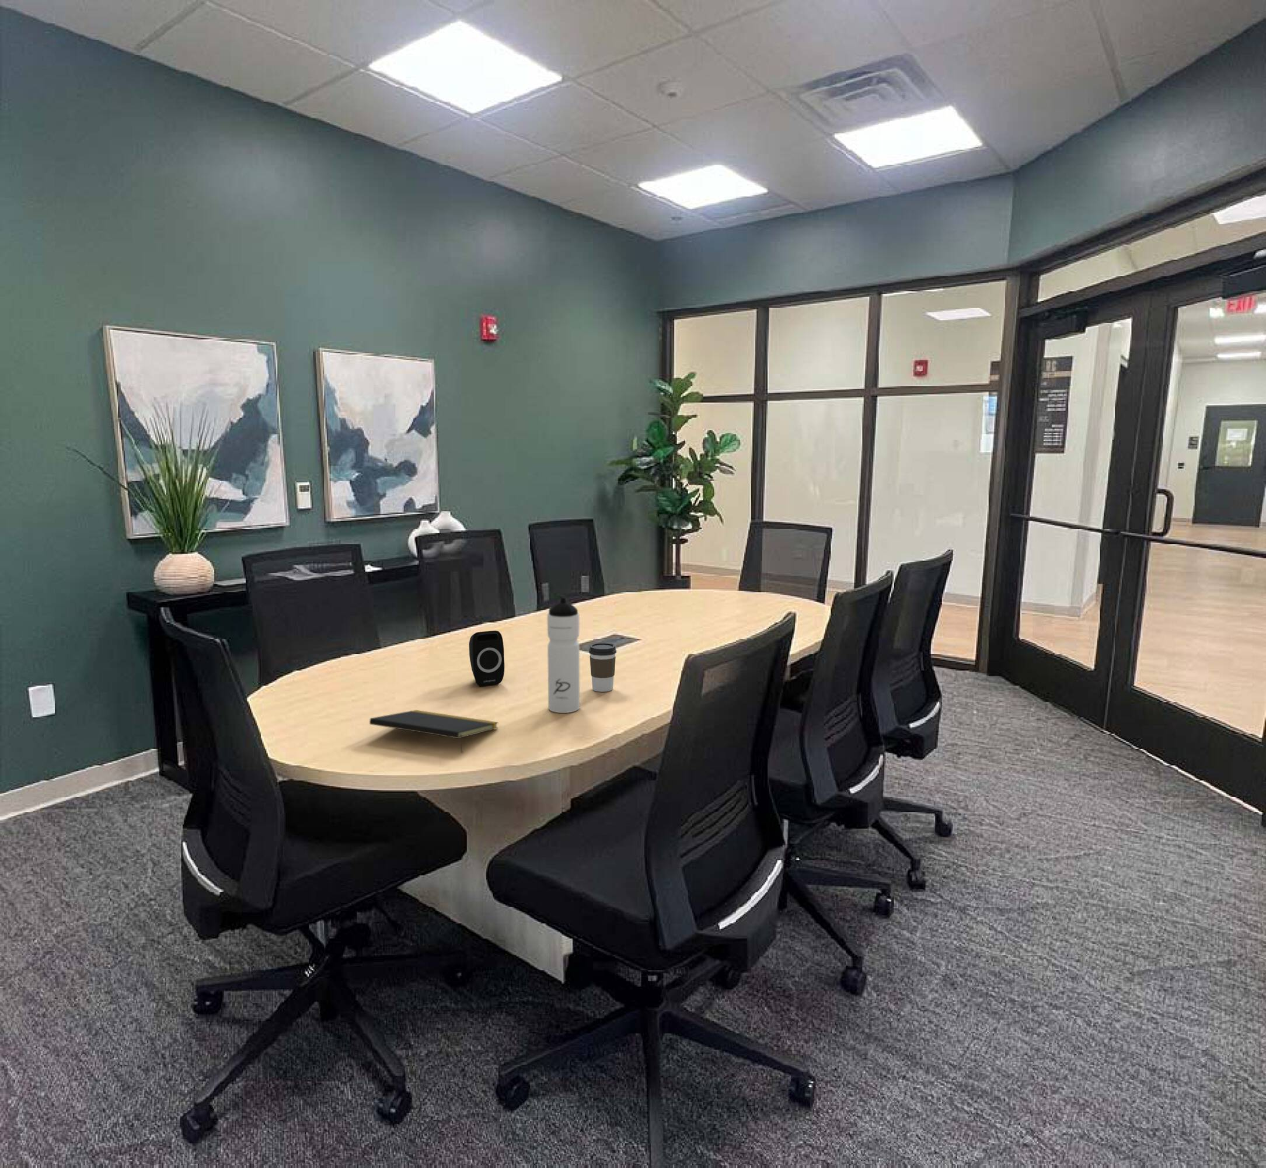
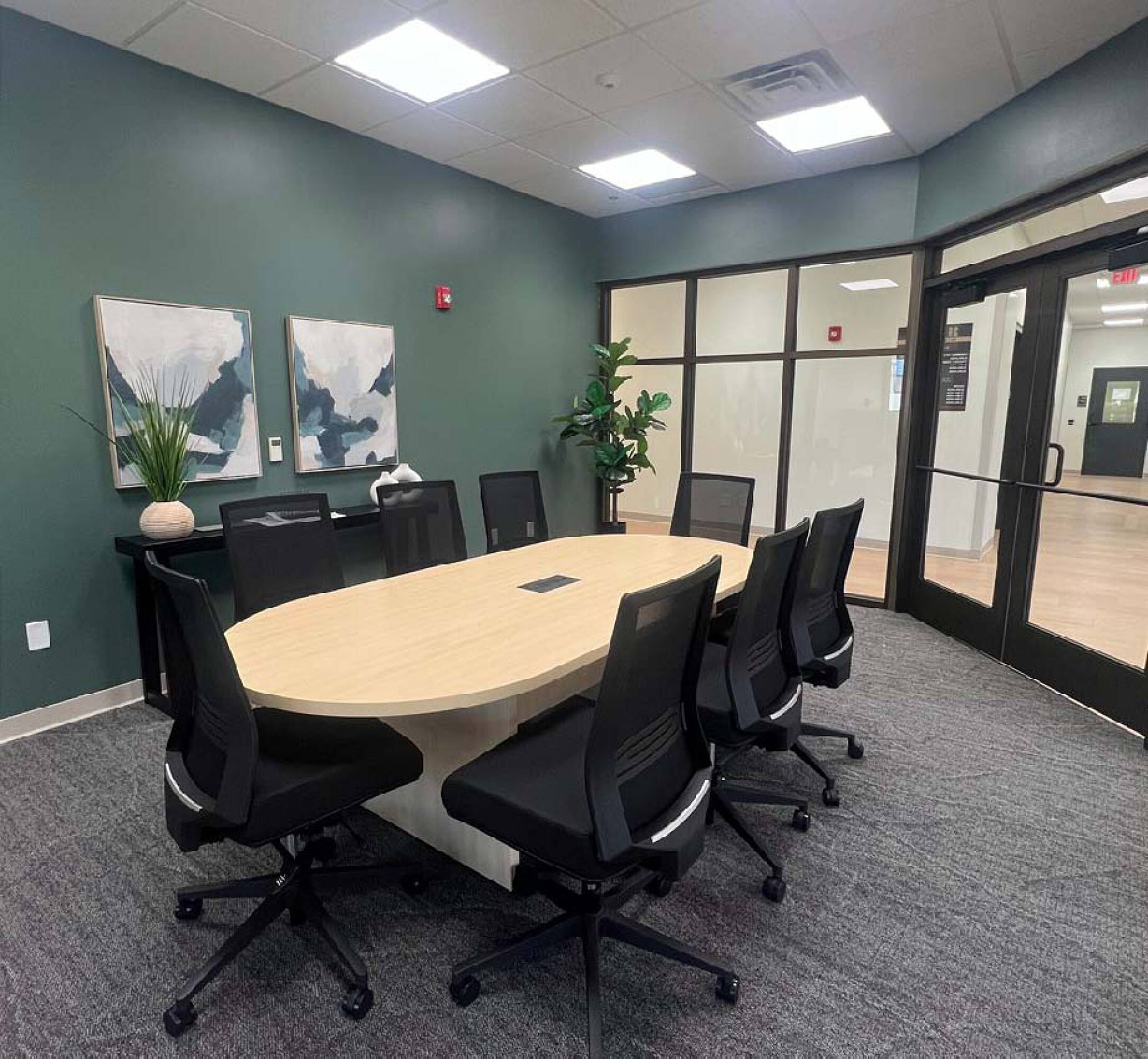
- coffee cup (602, 667)
- water bottle (564, 654)
- speaker (484, 655)
- notepad (434, 724)
